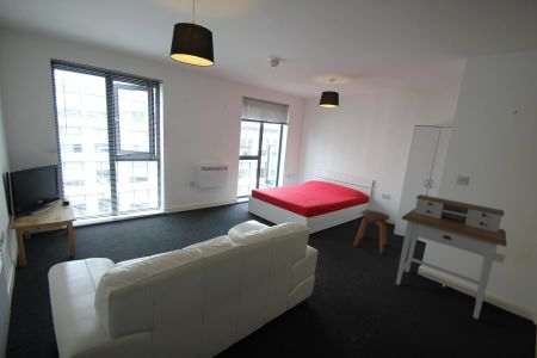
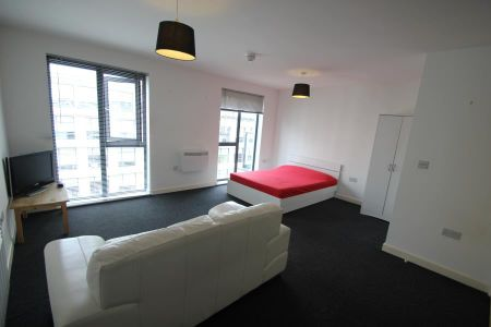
- stool (374, 223)
- desk (448, 245)
